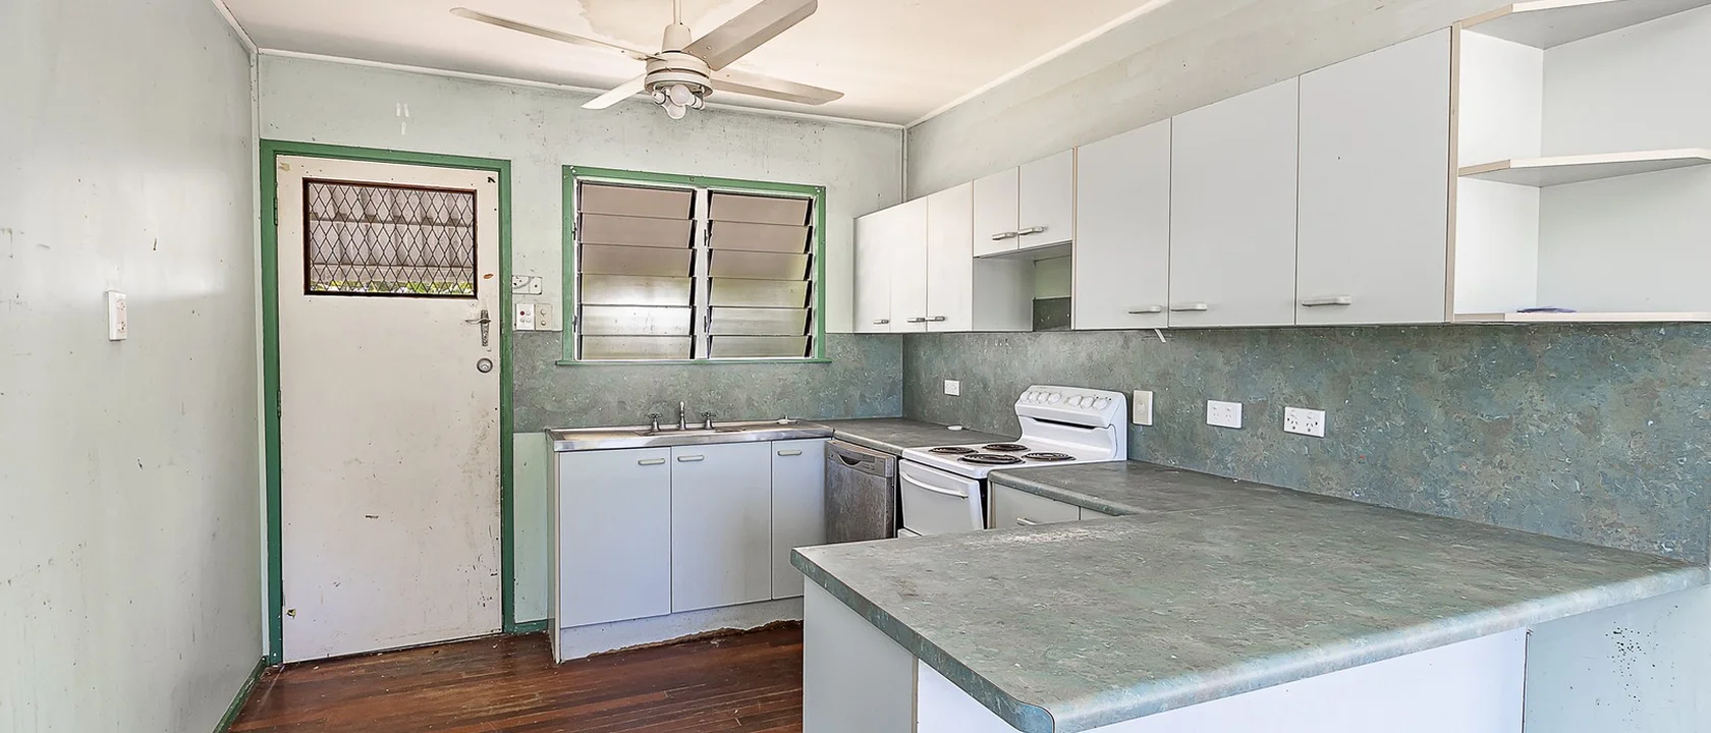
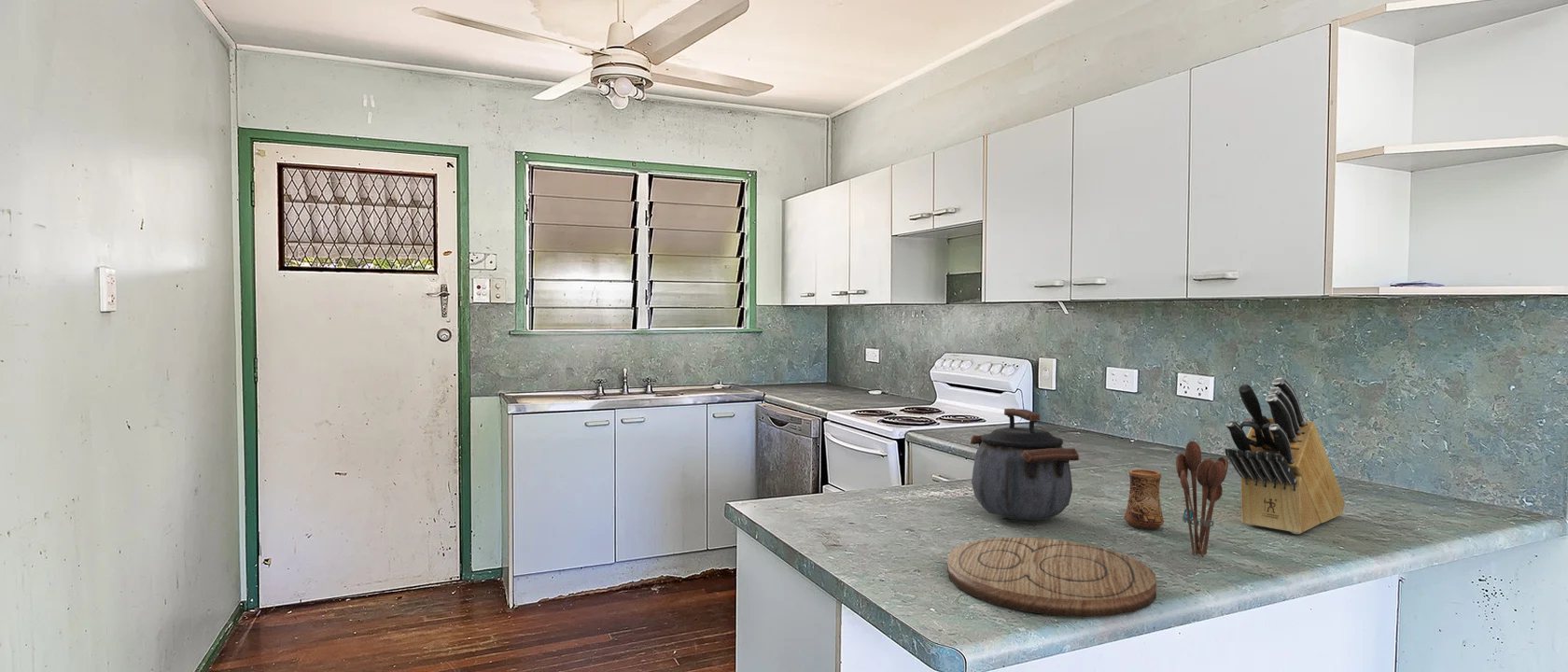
+ knife block (1285, 449)
+ utensil holder (1202, 499)
+ cutting board (1047, 572)
+ cup (1143, 498)
+ kettle (1021, 463)
